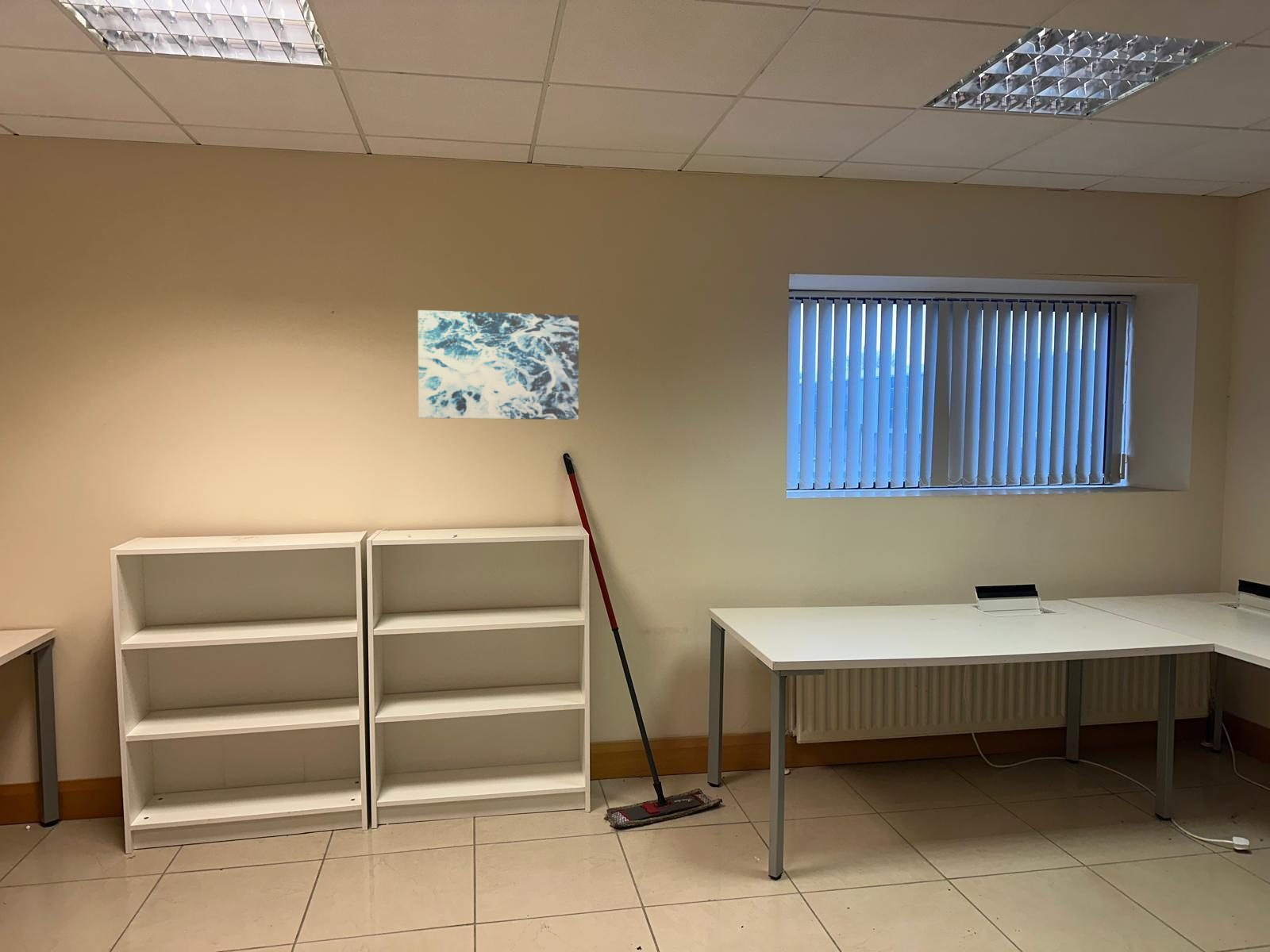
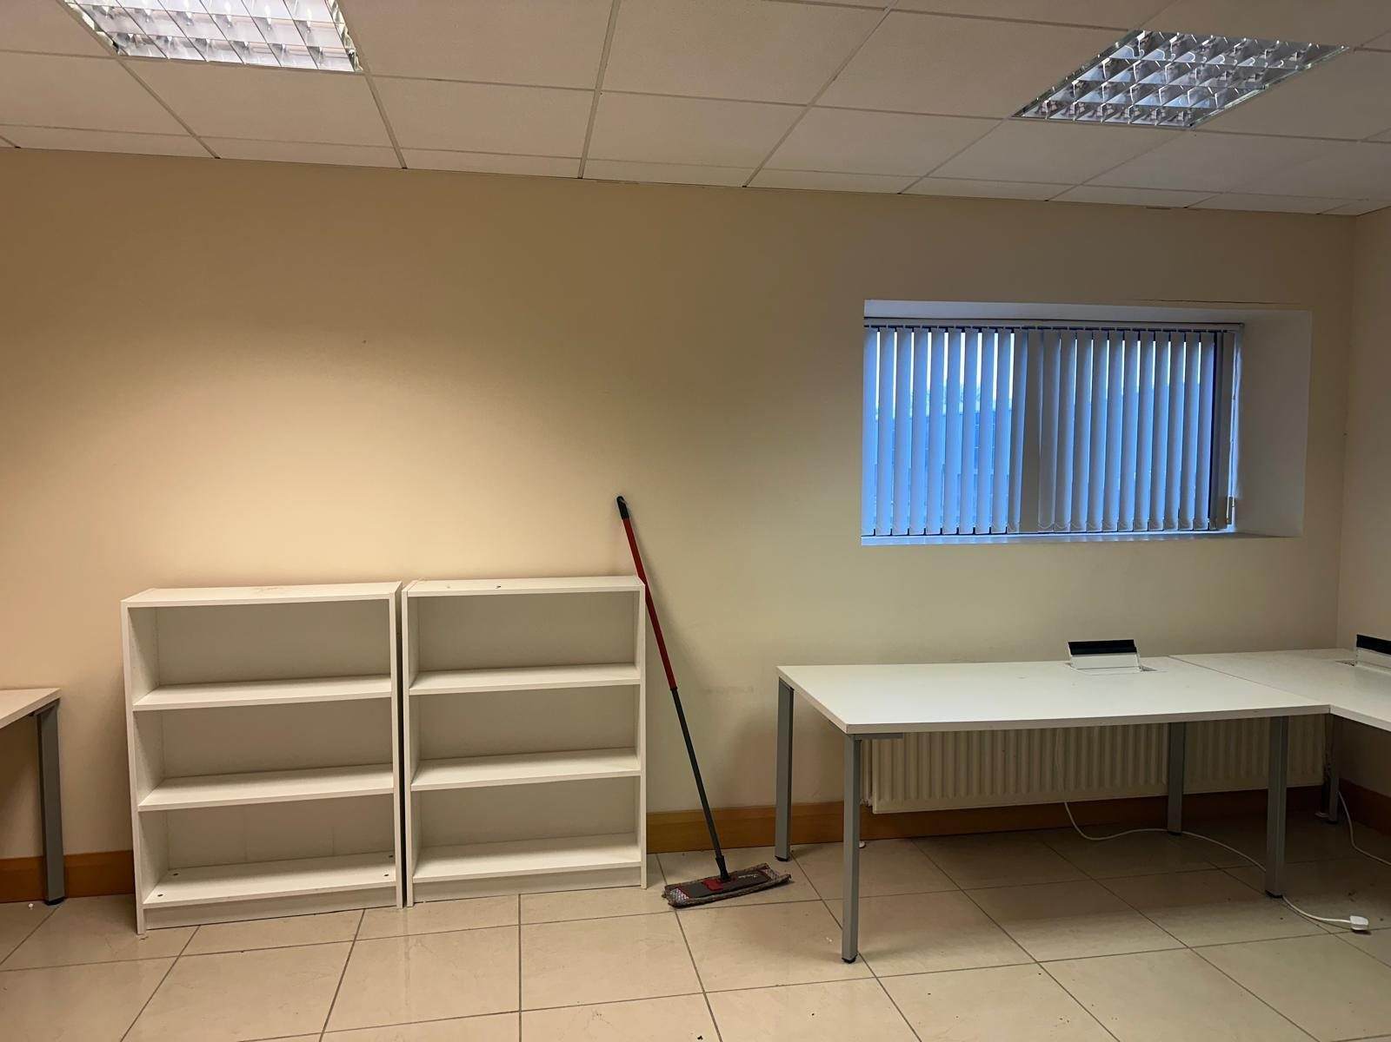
- wall art (499, 366)
